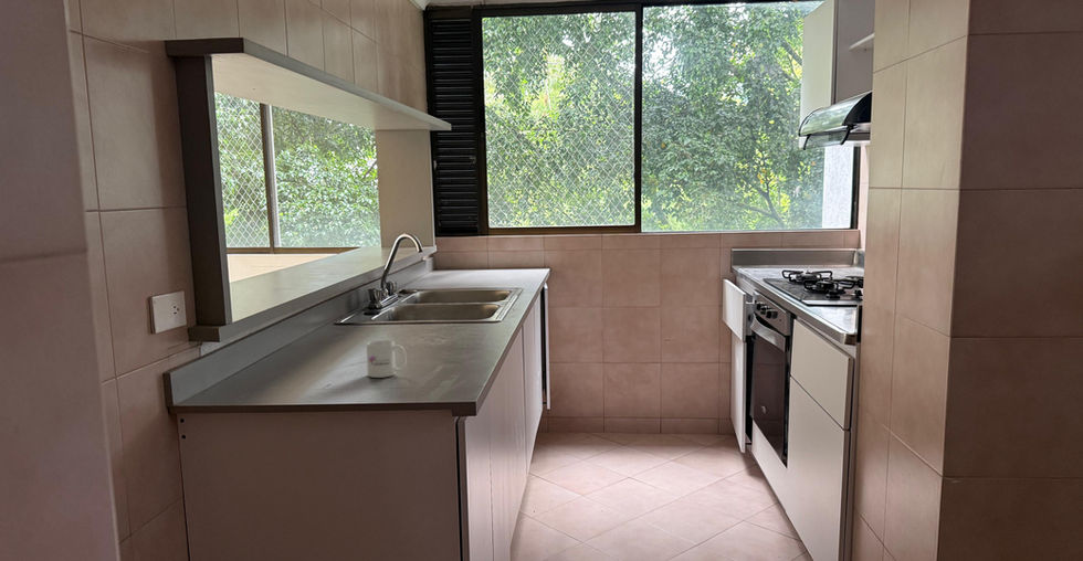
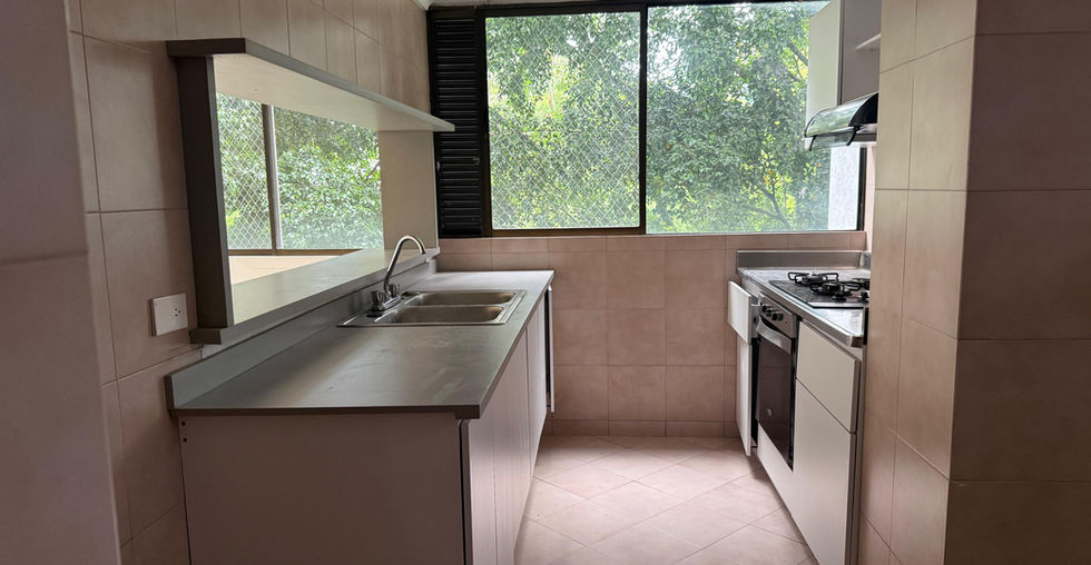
- mug (386, 358)
